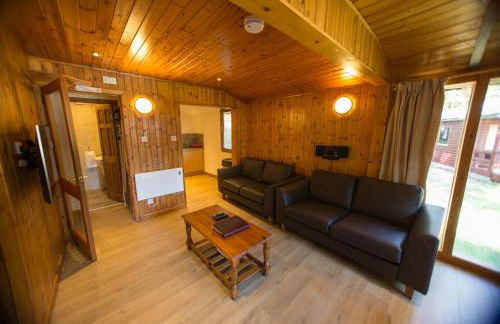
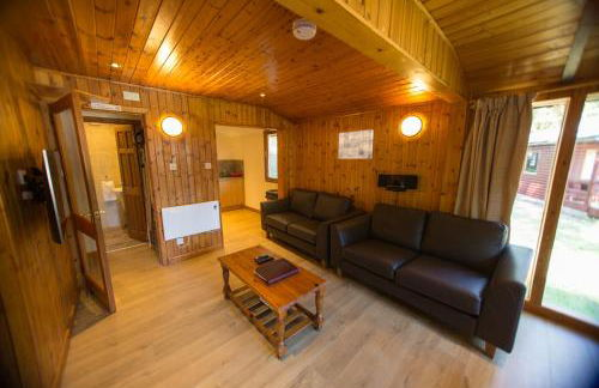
+ wall art (353, 145)
